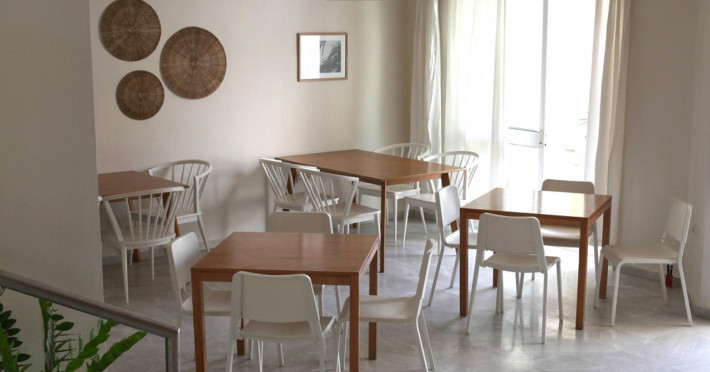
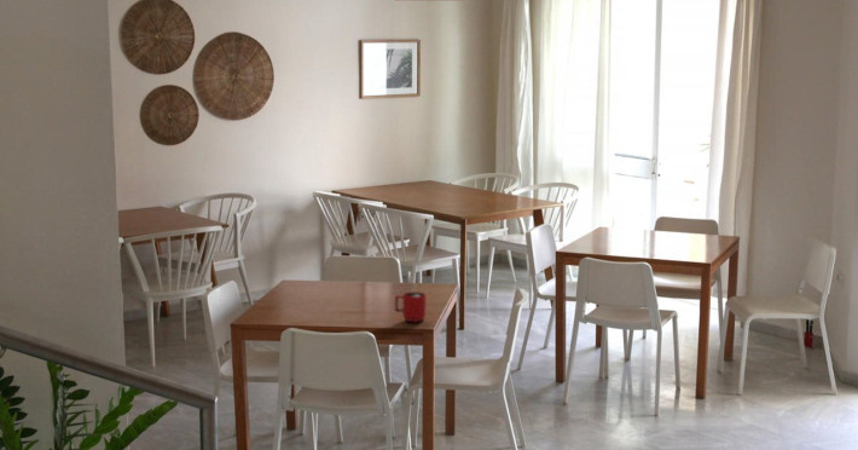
+ mug (410, 306)
